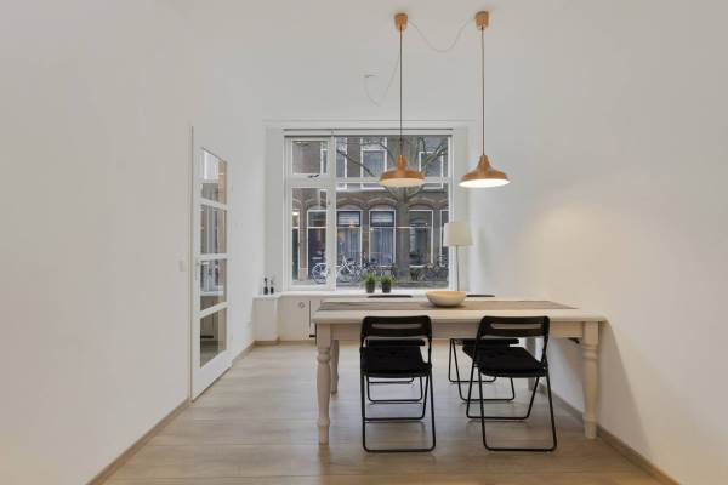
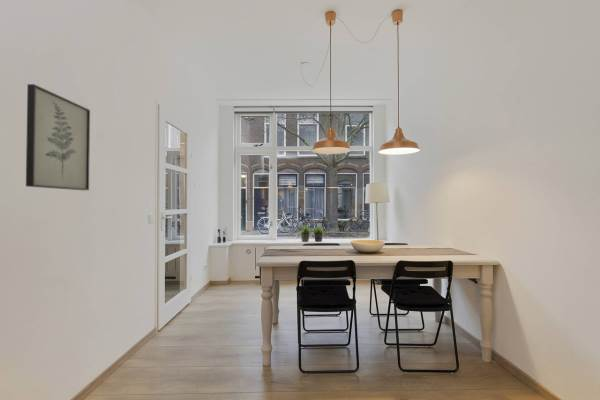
+ wall art (61, 143)
